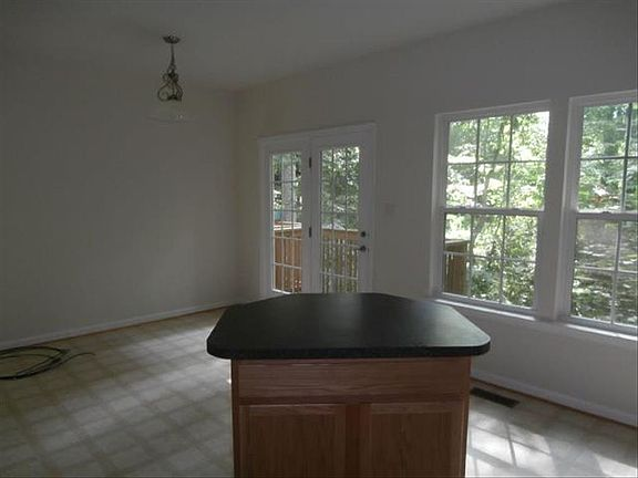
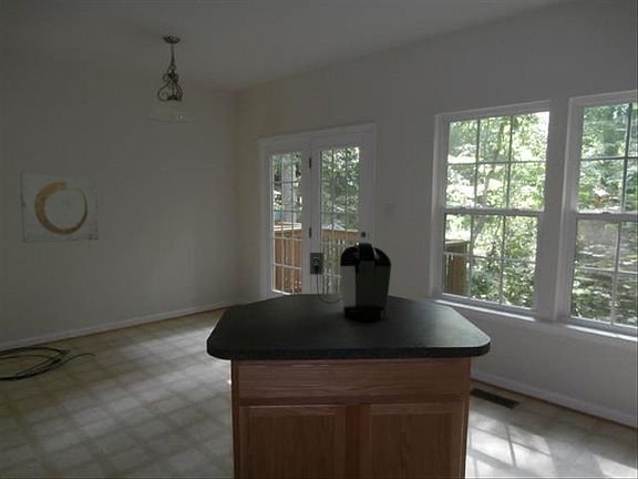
+ coffee maker (350, 278)
+ wall art (61, 207)
